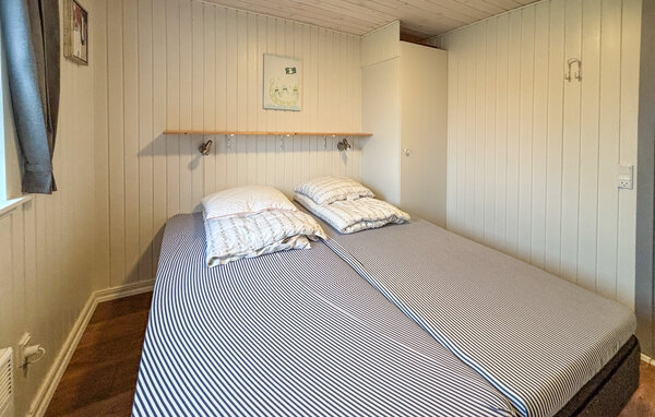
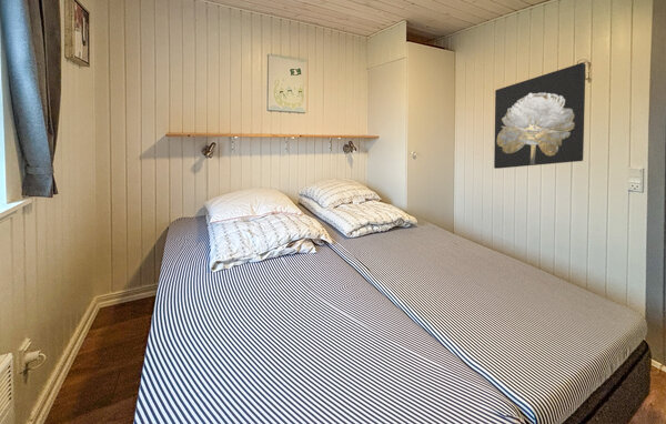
+ wall art (534, 121)
